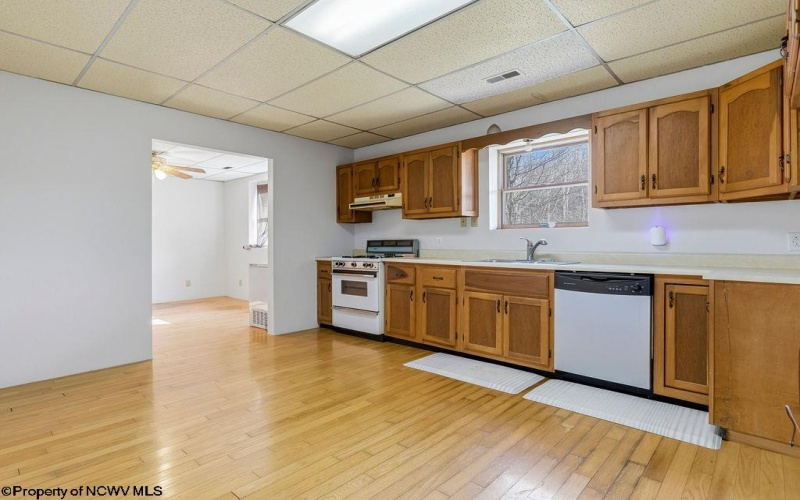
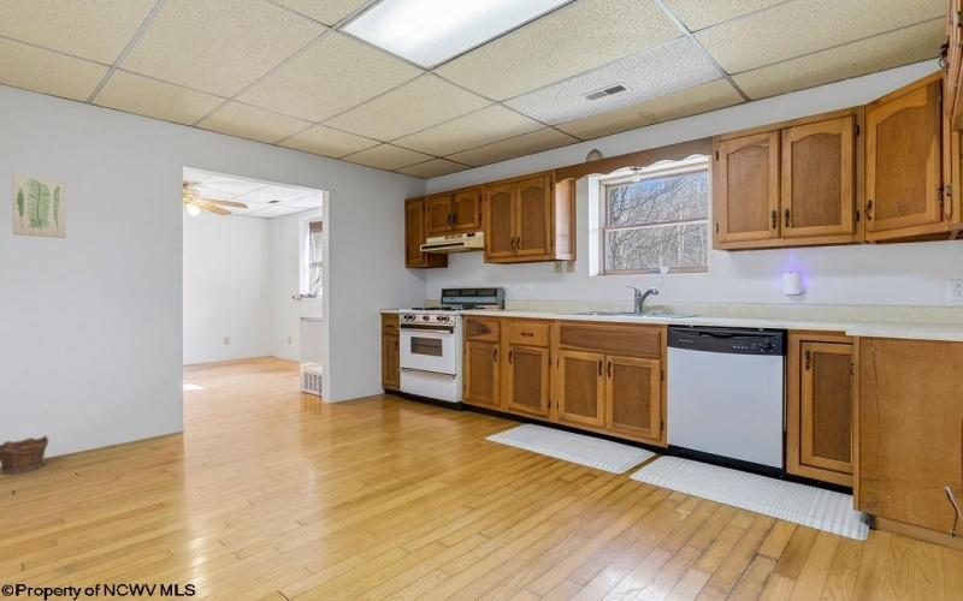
+ clay pot (23, 448)
+ wall art (40, 207)
